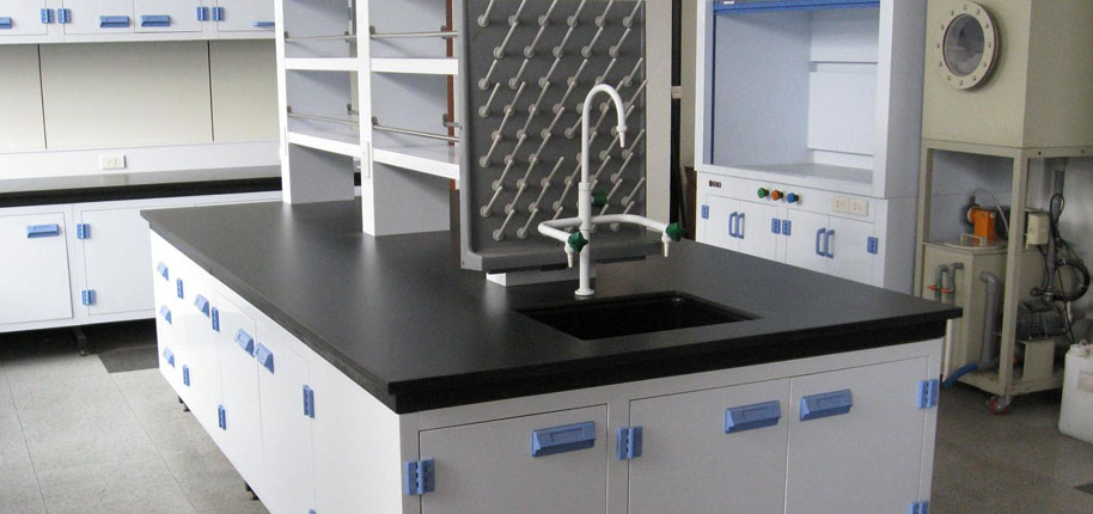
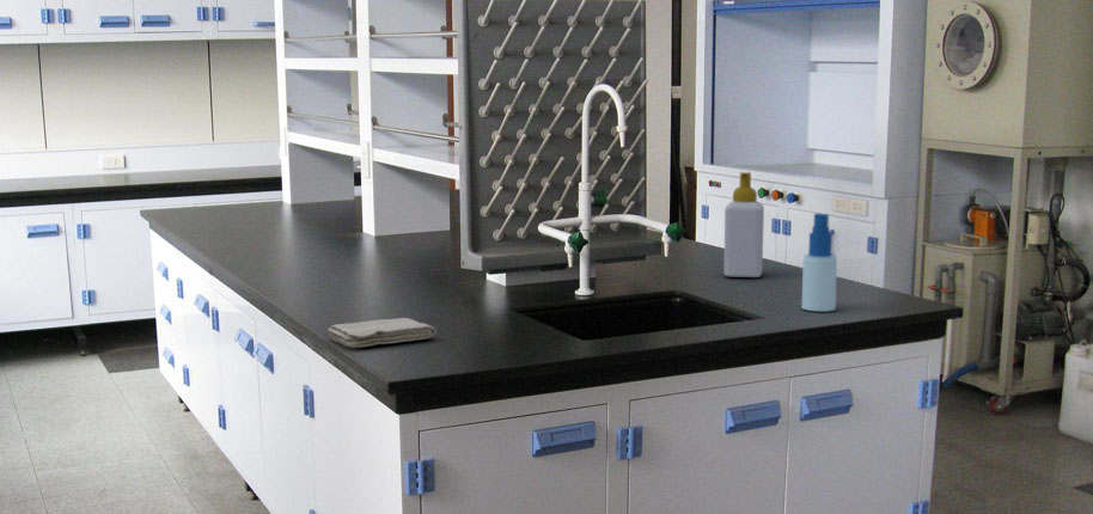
+ washcloth (380, 330)
+ spray bottle (819, 261)
+ soap bottle (744, 224)
